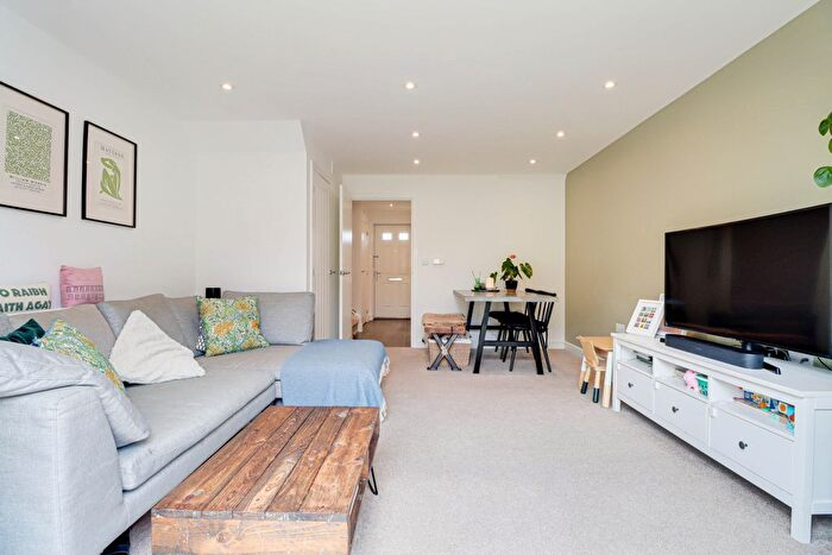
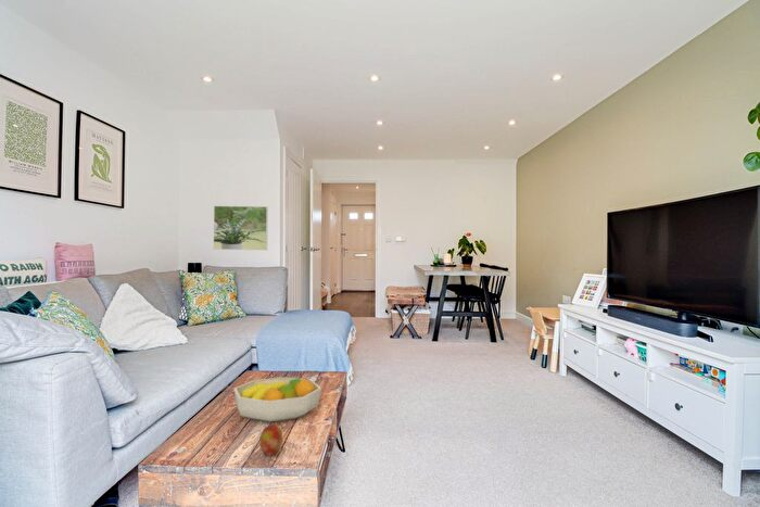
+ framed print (240, 228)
+ apple (270, 438)
+ fruit bowl (277, 394)
